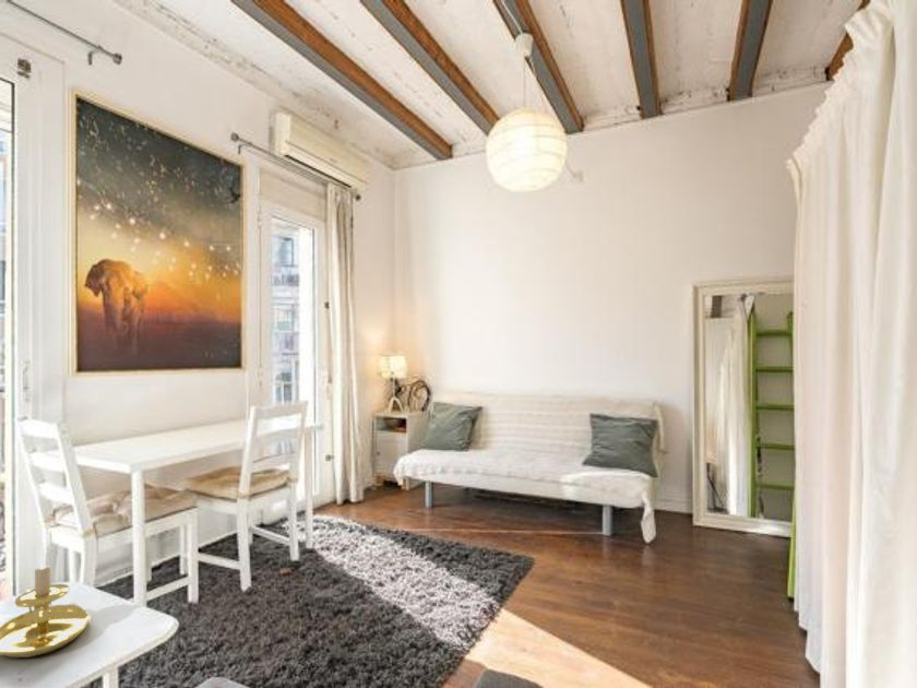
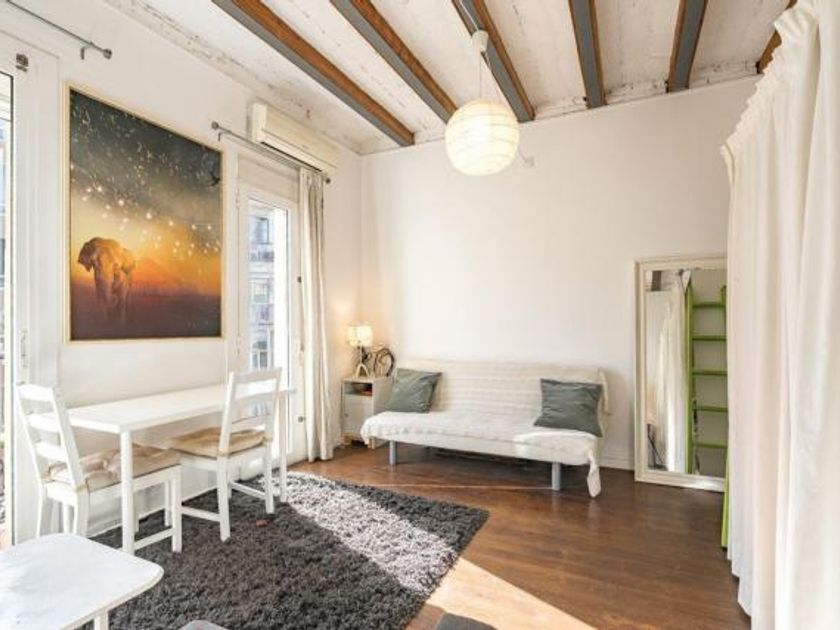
- candle holder (40, 588)
